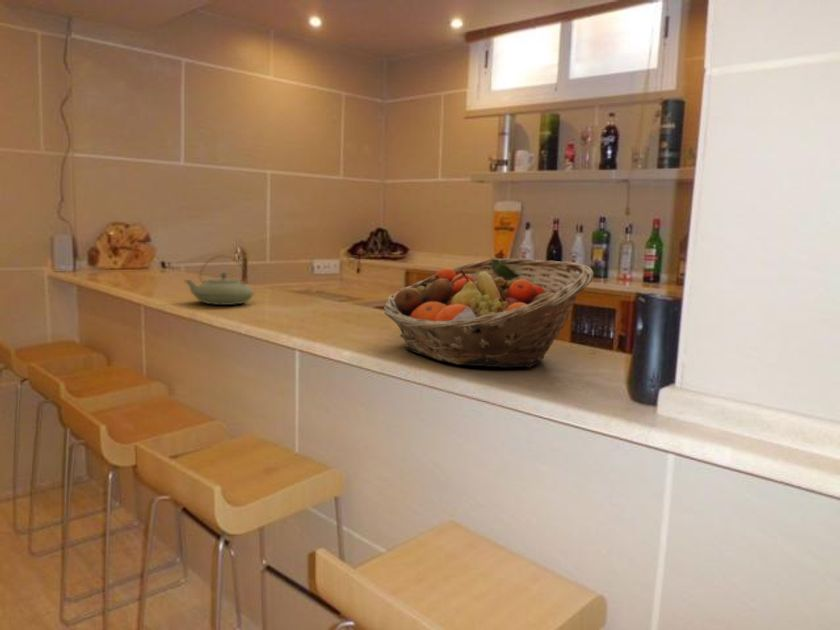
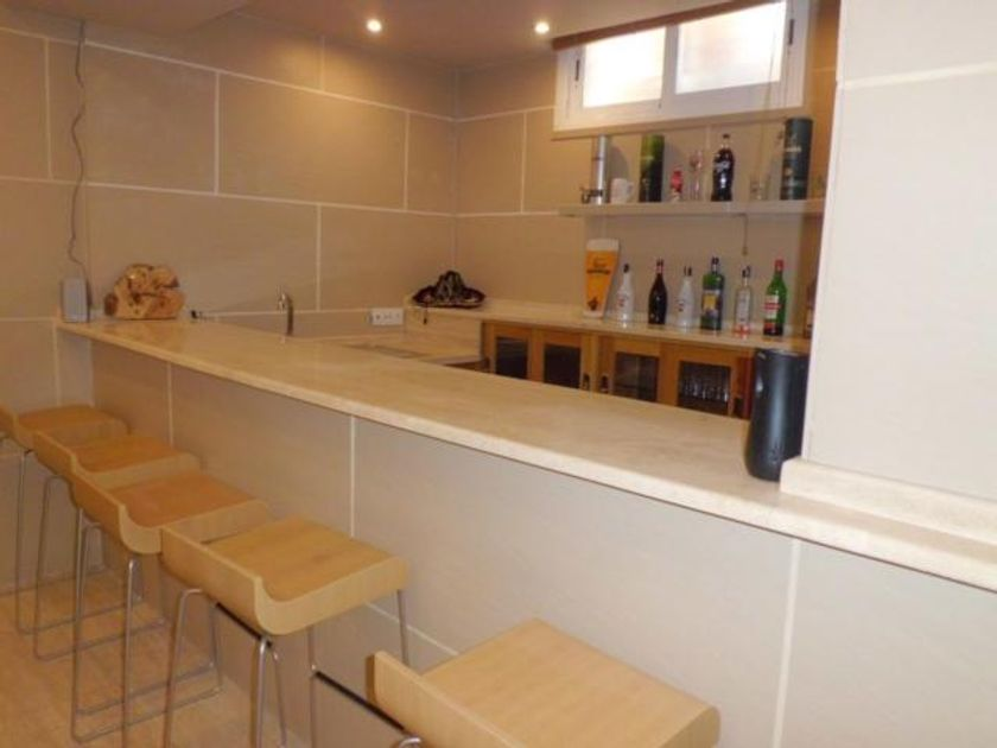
- fruit basket (483, 305)
- teapot (219, 279)
